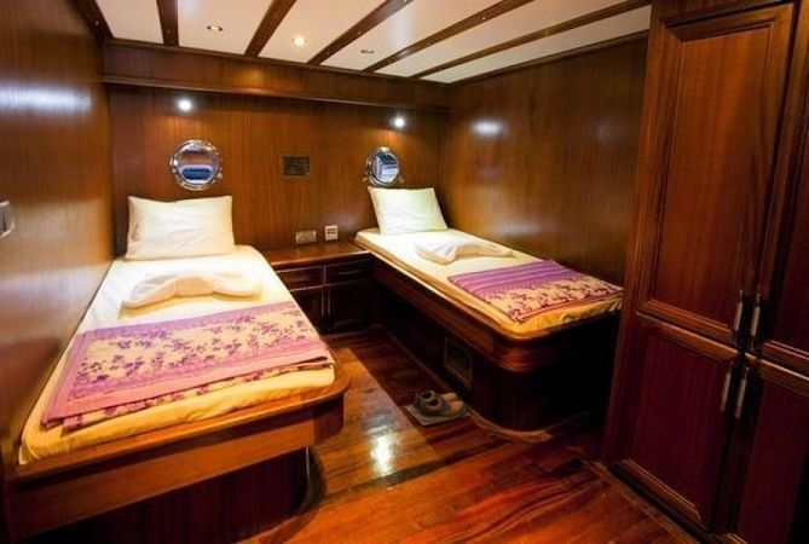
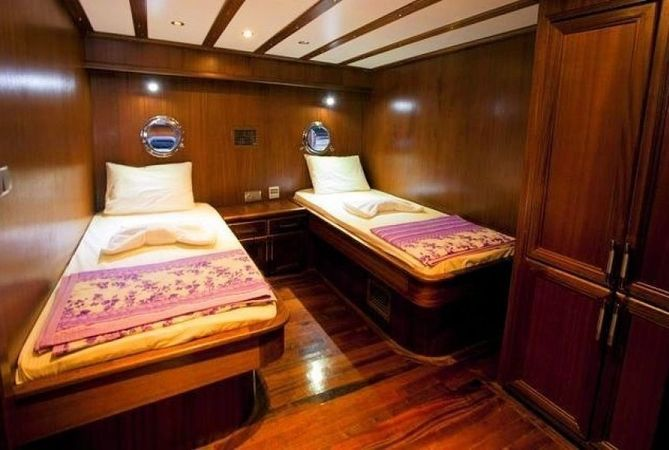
- shoes (437, 401)
